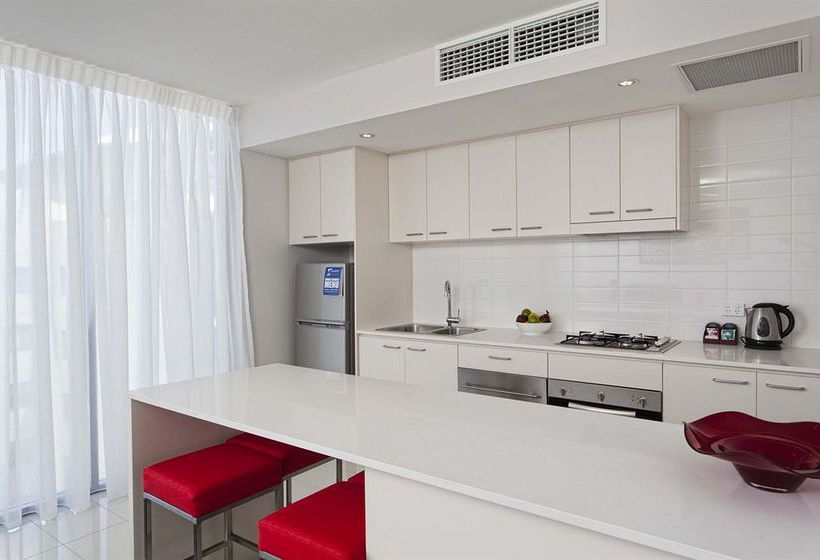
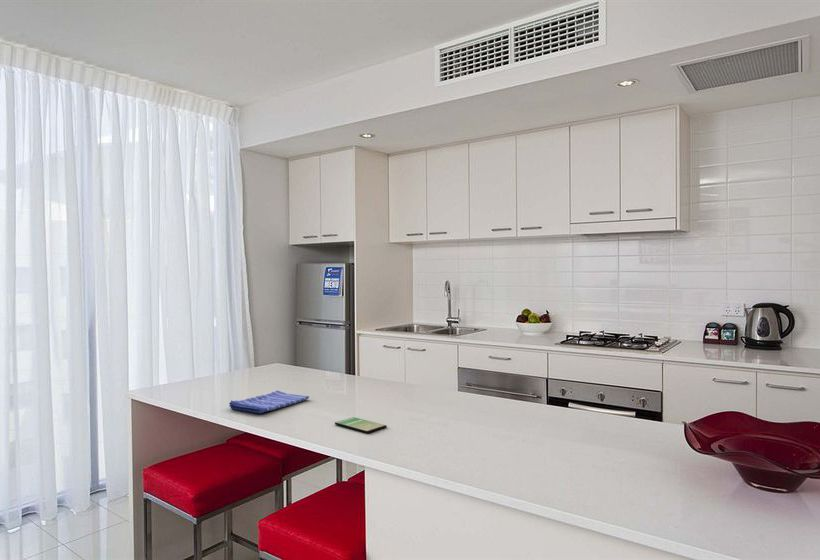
+ smartphone (362, 423)
+ dish towel (269, 400)
